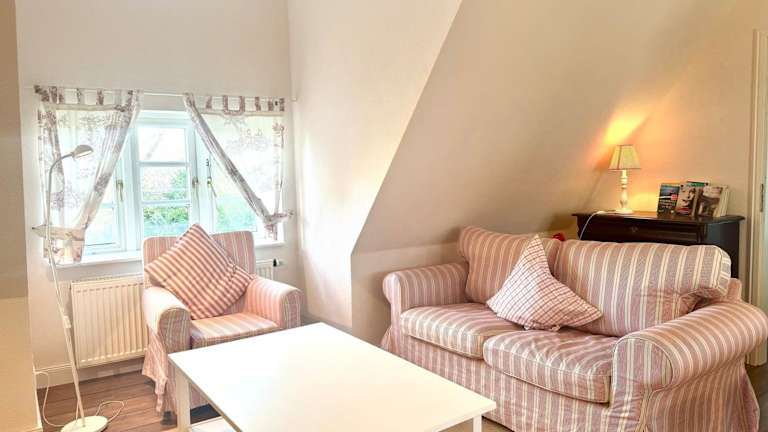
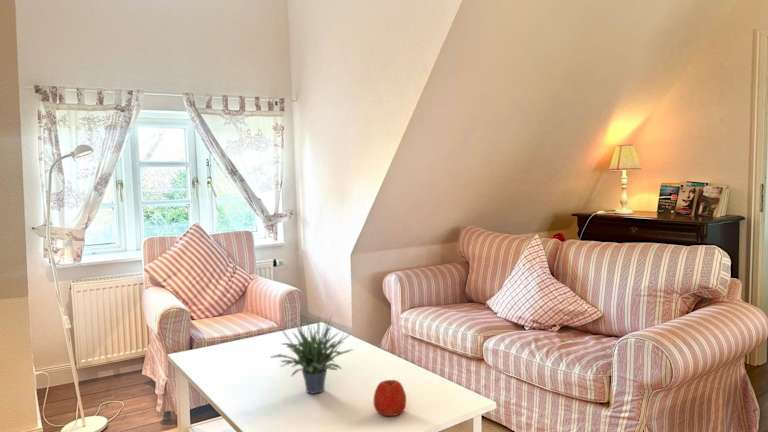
+ potted plant (309, 347)
+ apple (390, 396)
